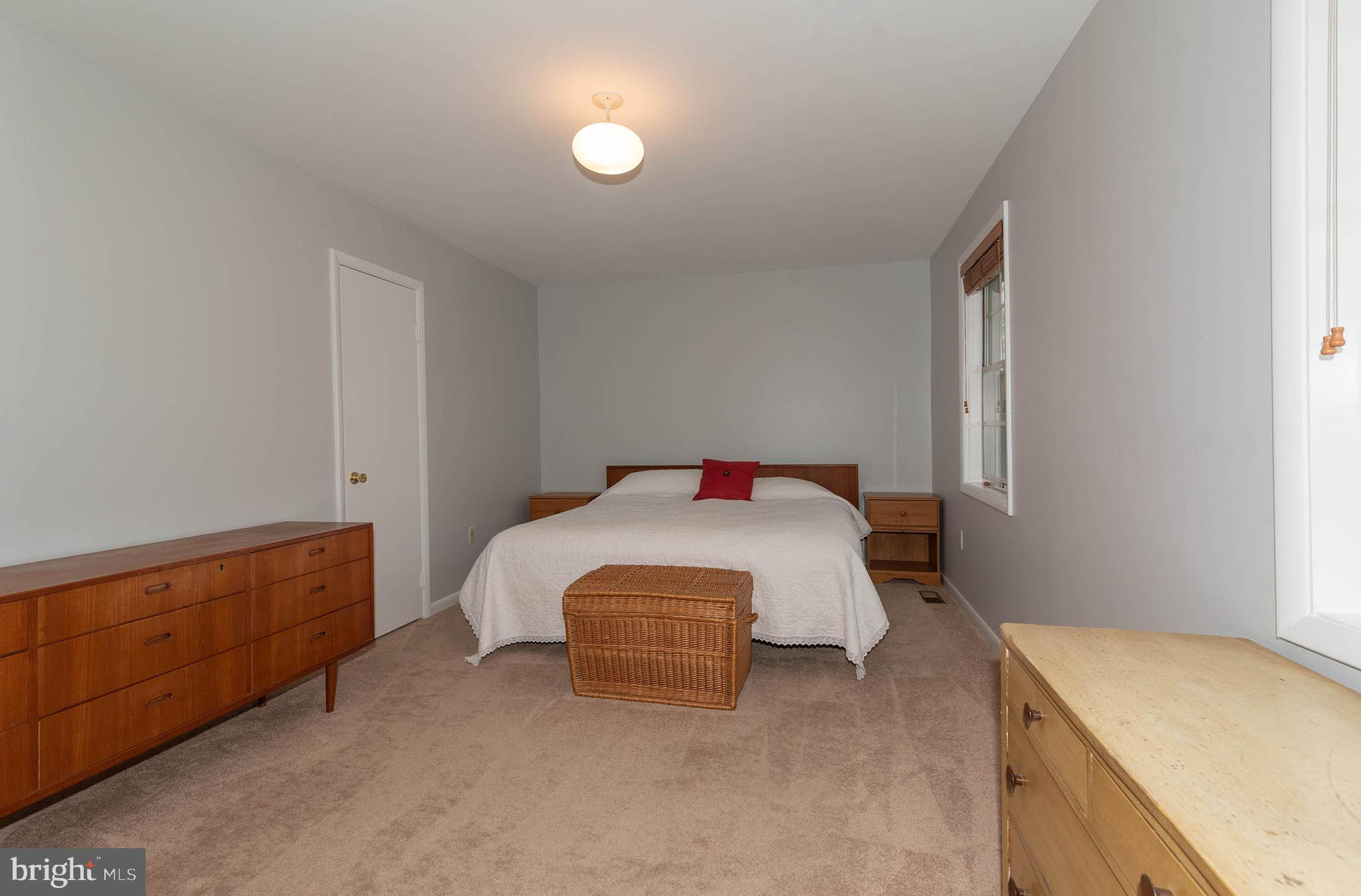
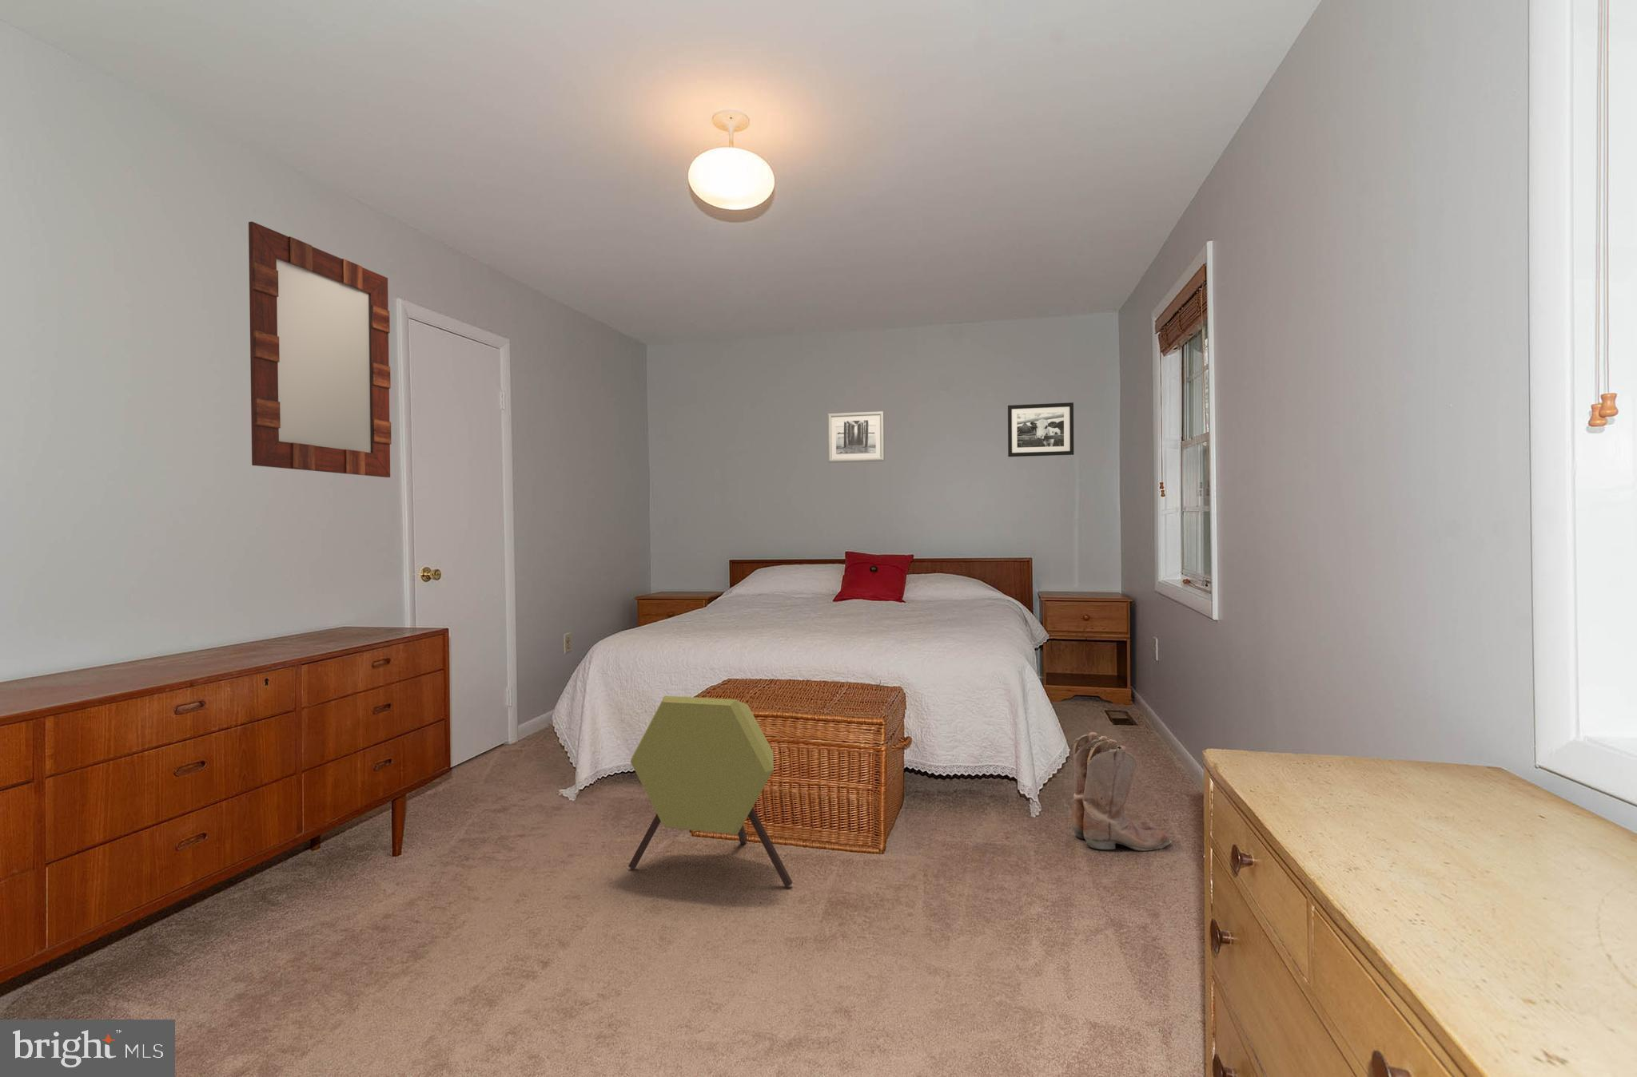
+ home mirror (327, 362)
+ speaker (720, 775)
+ boots (1120, 787)
+ picture frame (1040, 429)
+ wall art (855, 436)
